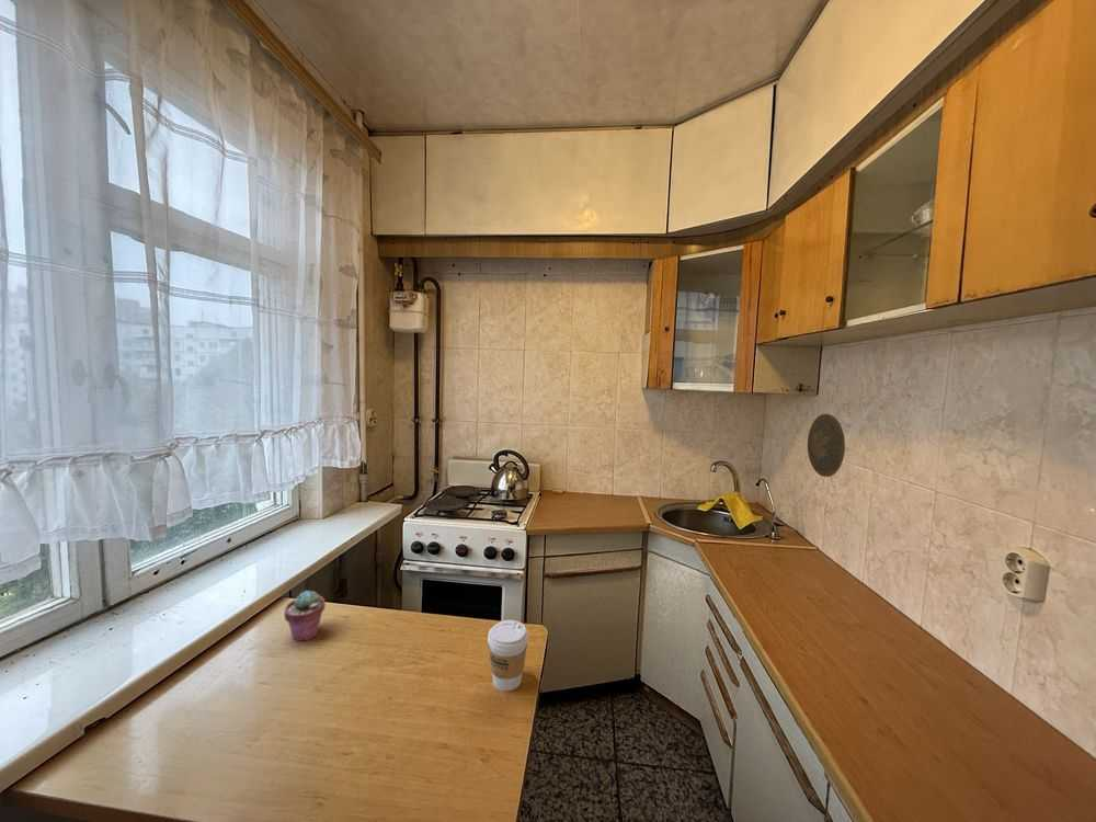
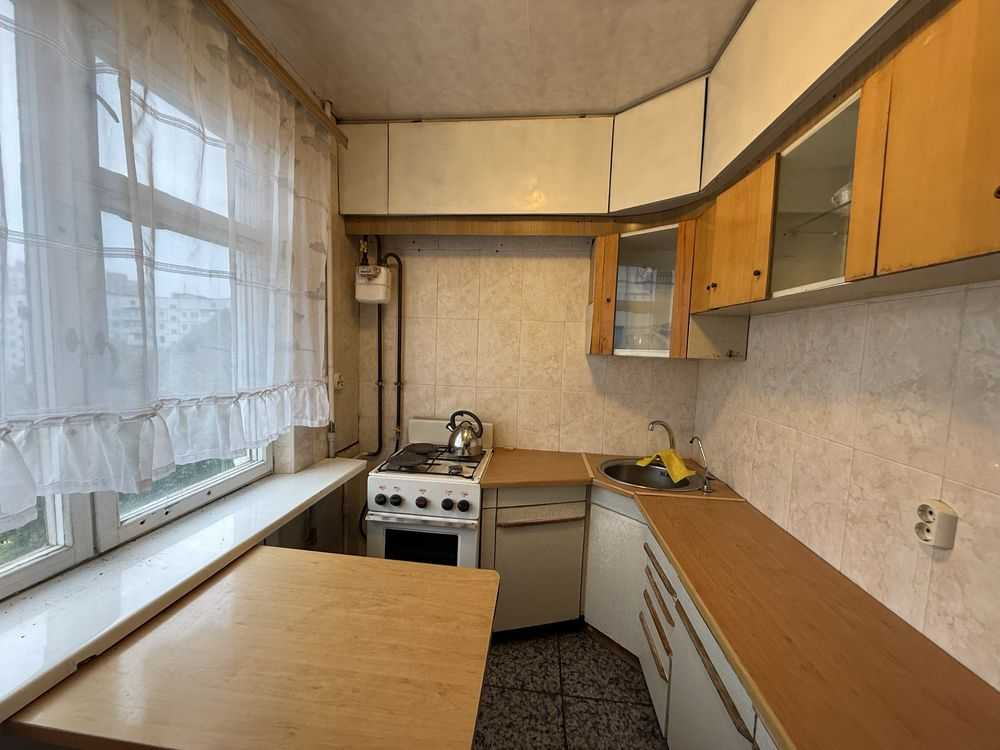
- coffee cup (507, 654)
- decorative plate (822, 445)
- potted succulent (305, 613)
